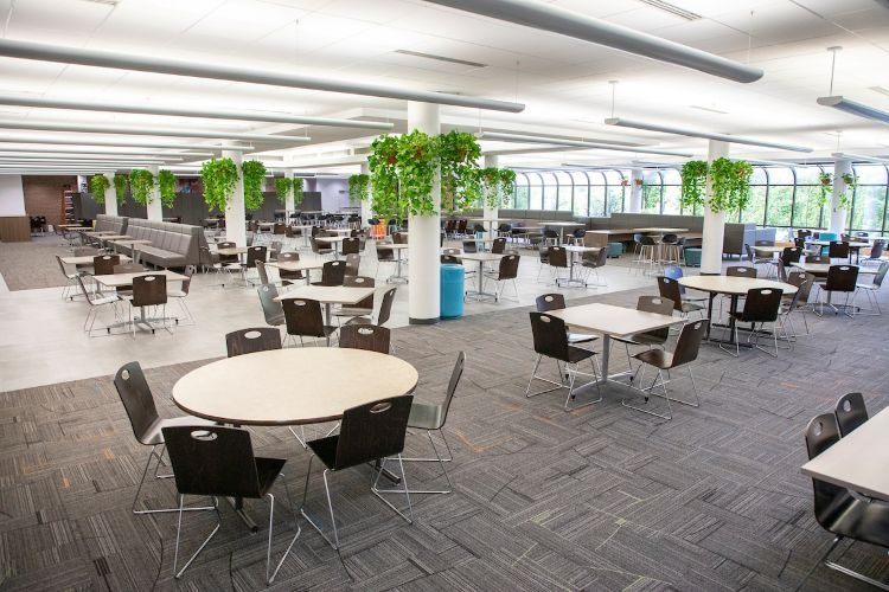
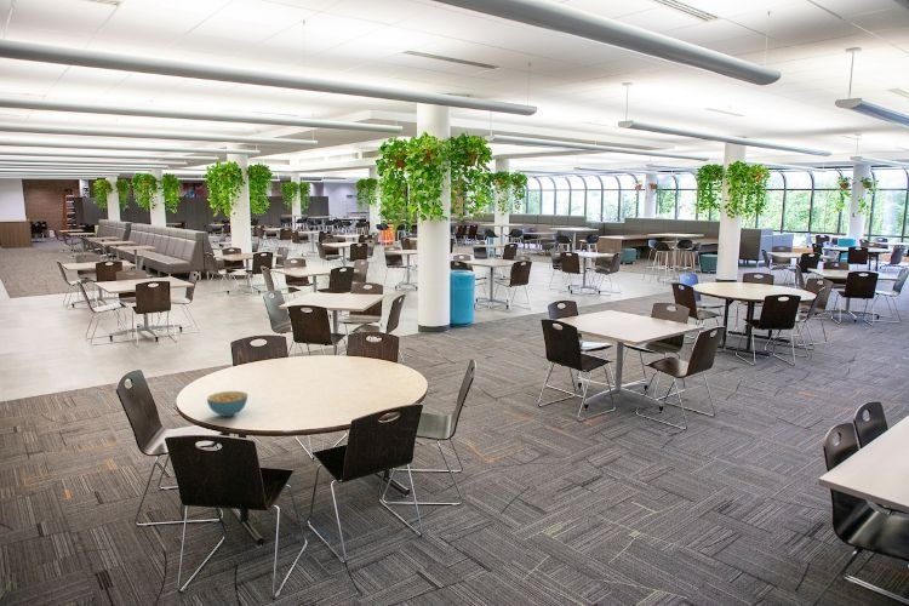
+ cereal bowl (228, 405)
